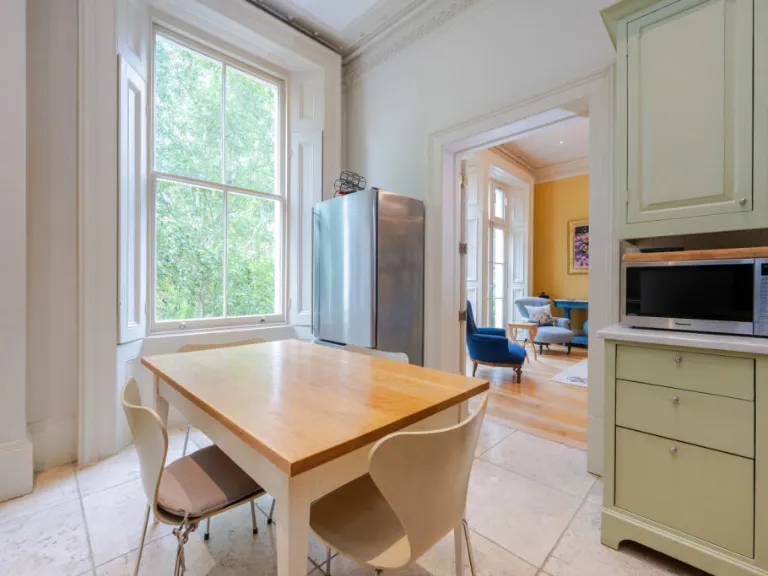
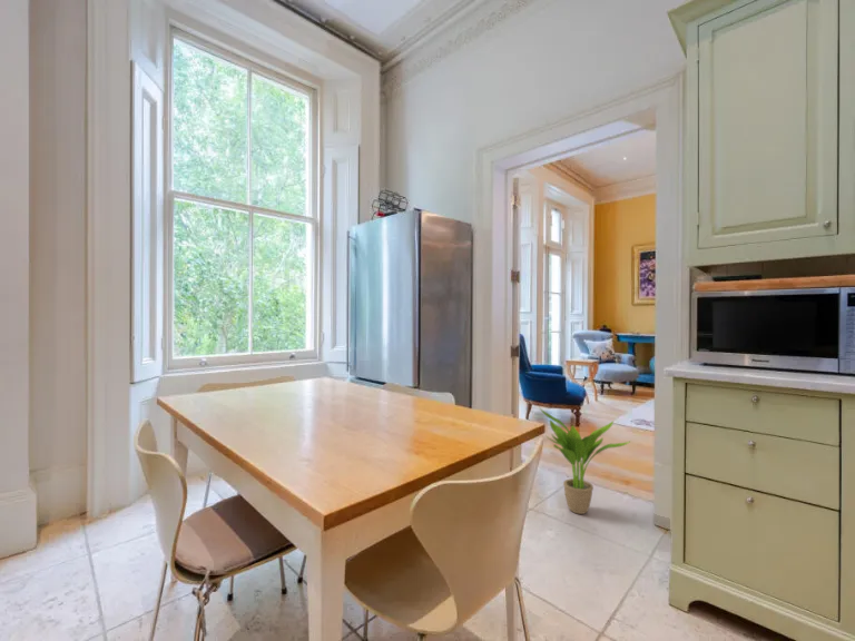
+ potted plant (577, 461)
